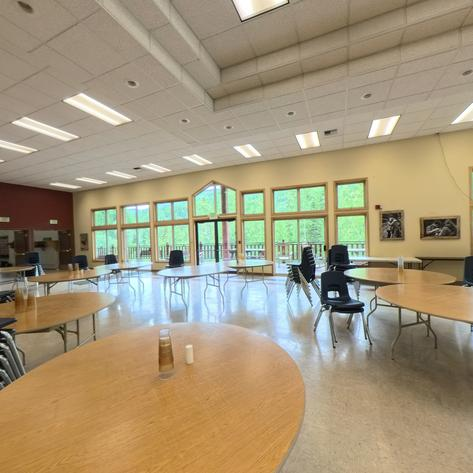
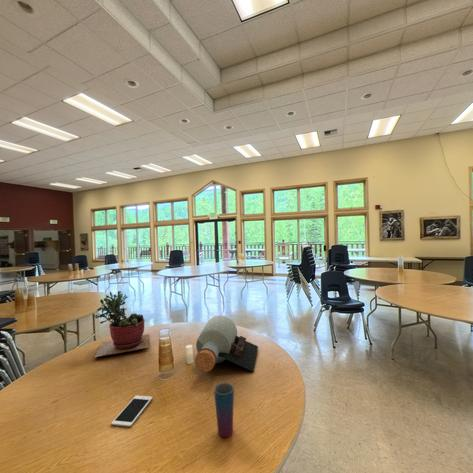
+ cup (224, 409)
+ cell phone (133, 409)
+ water jug (224, 343)
+ succulent plant (123, 317)
